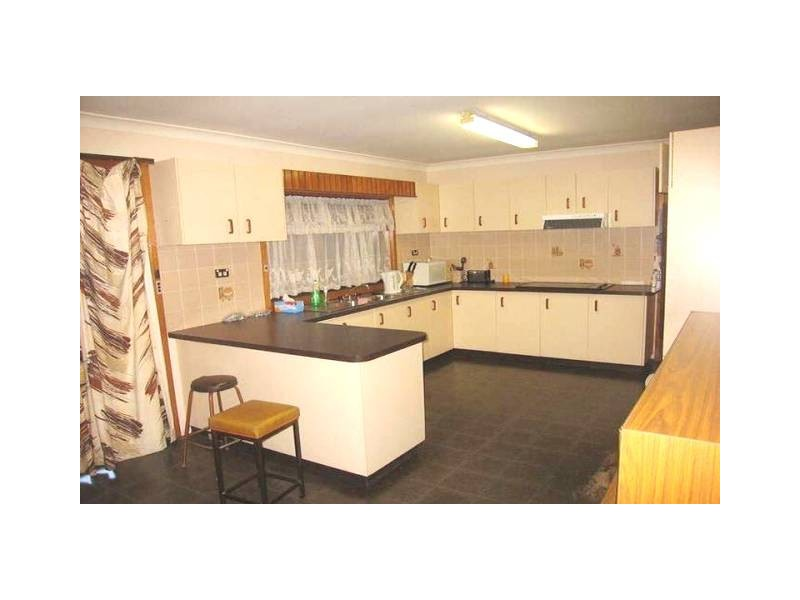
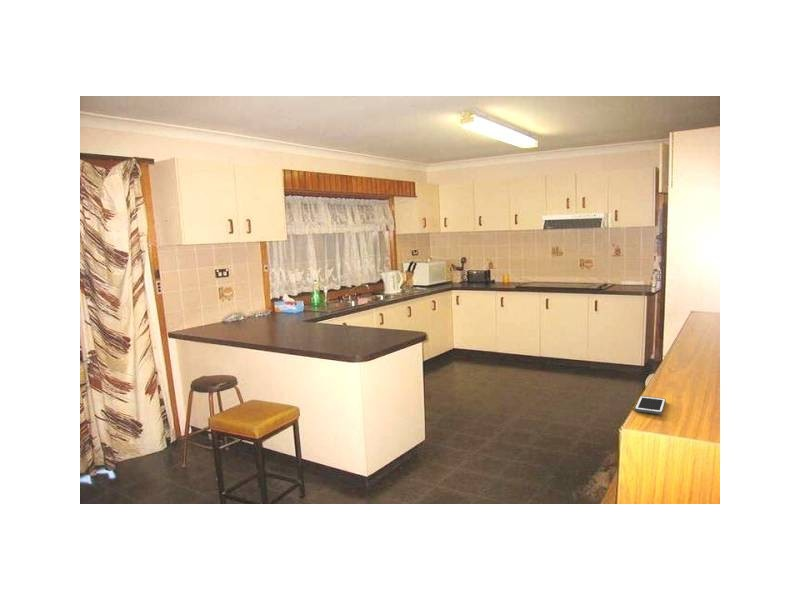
+ cell phone (650, 404)
